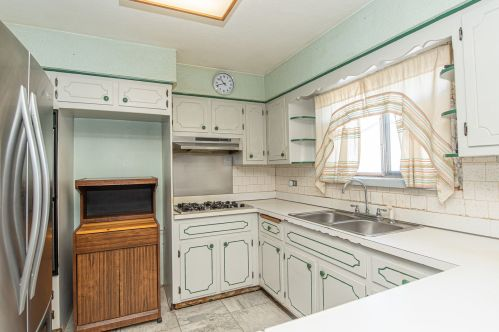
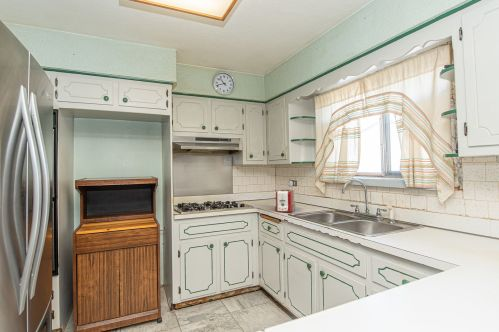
+ toaster (285, 200)
